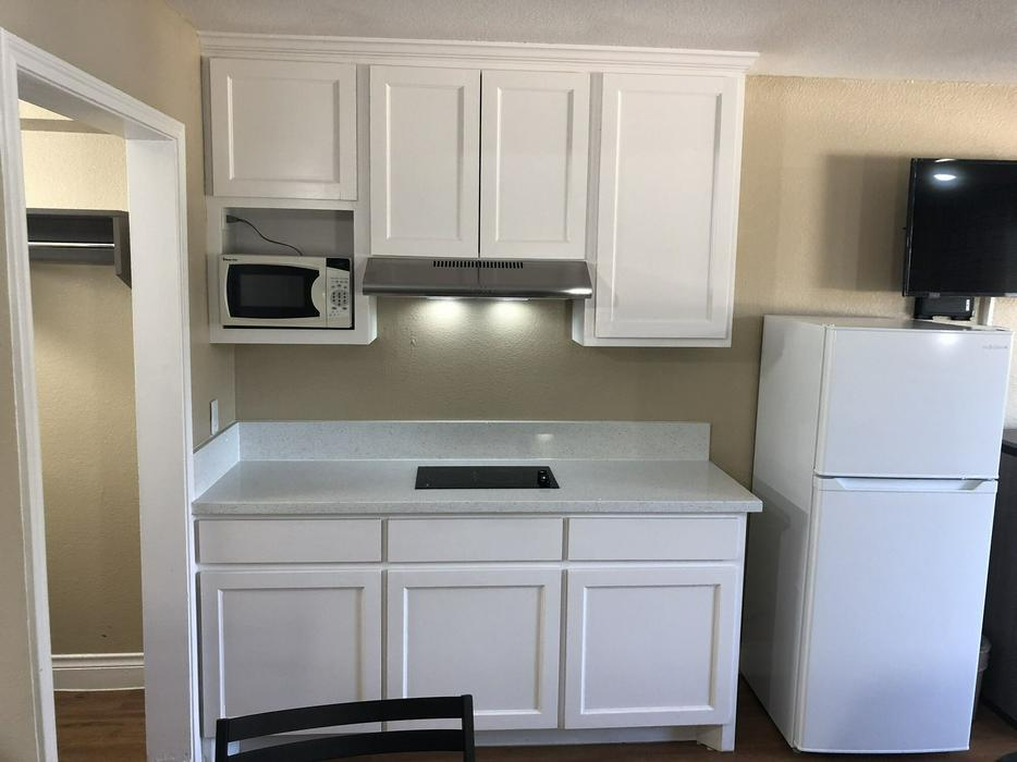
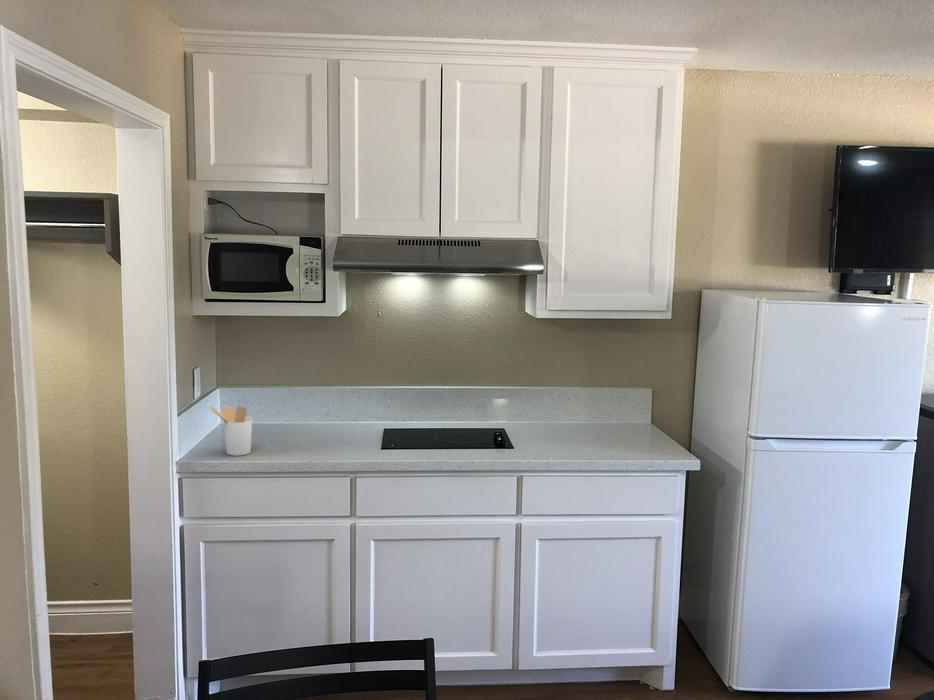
+ utensil holder (230, 428)
